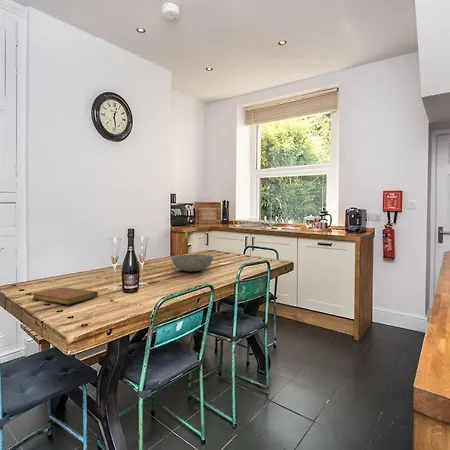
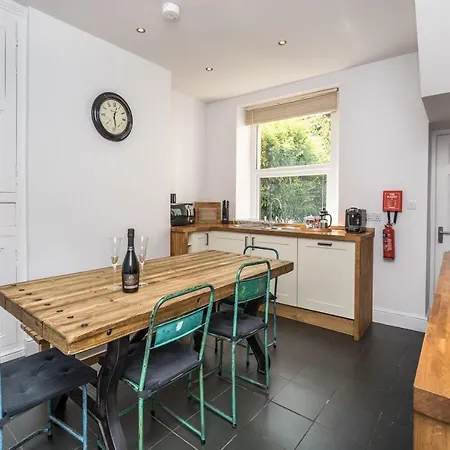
- notebook (65, 294)
- bowl (192, 263)
